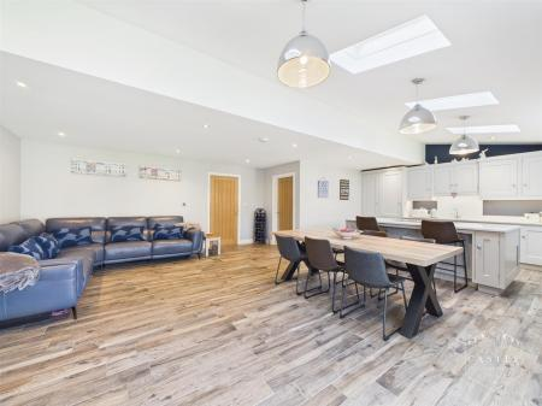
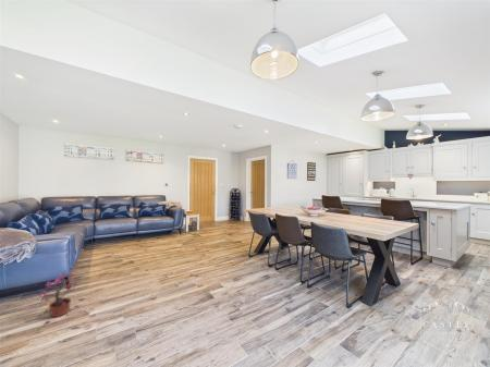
+ potted plant (58, 294)
